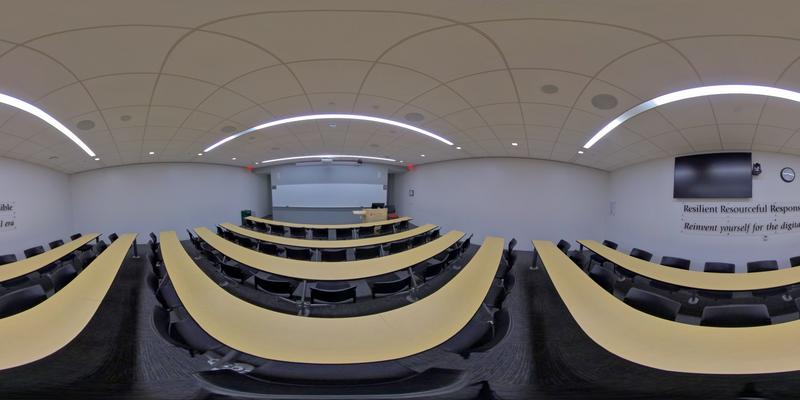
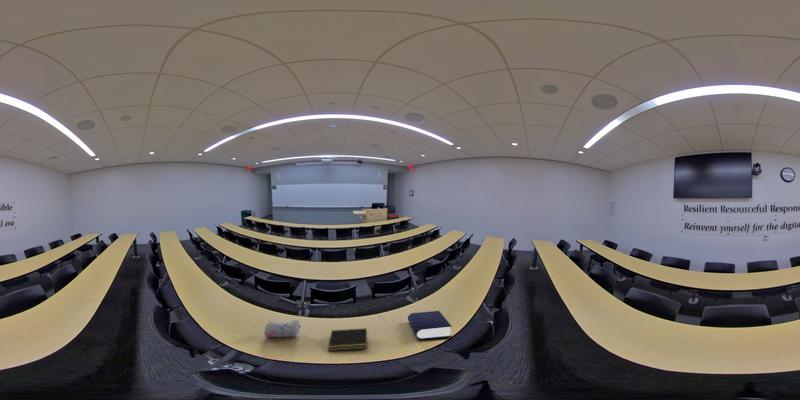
+ notepad (348, 339)
+ book (428, 324)
+ pencil case (282, 328)
